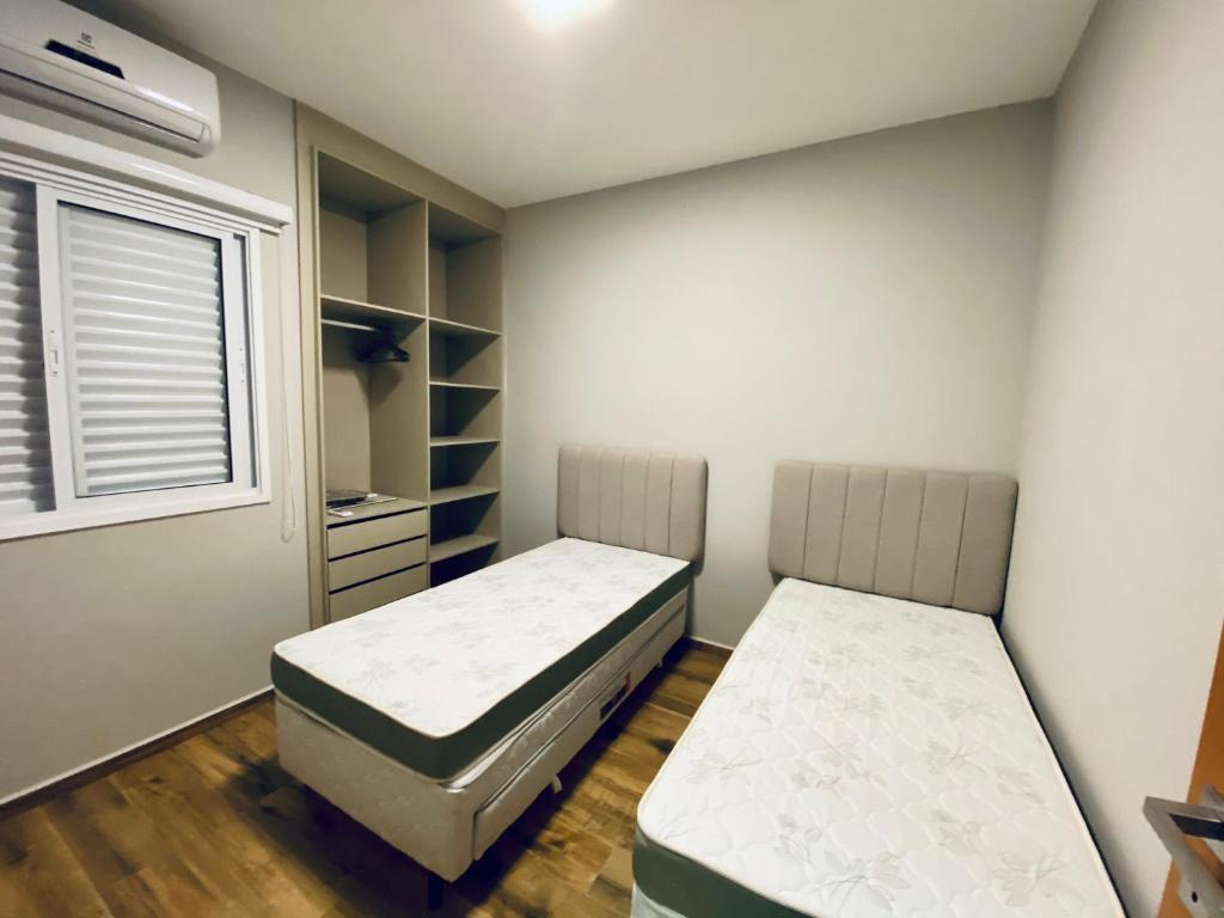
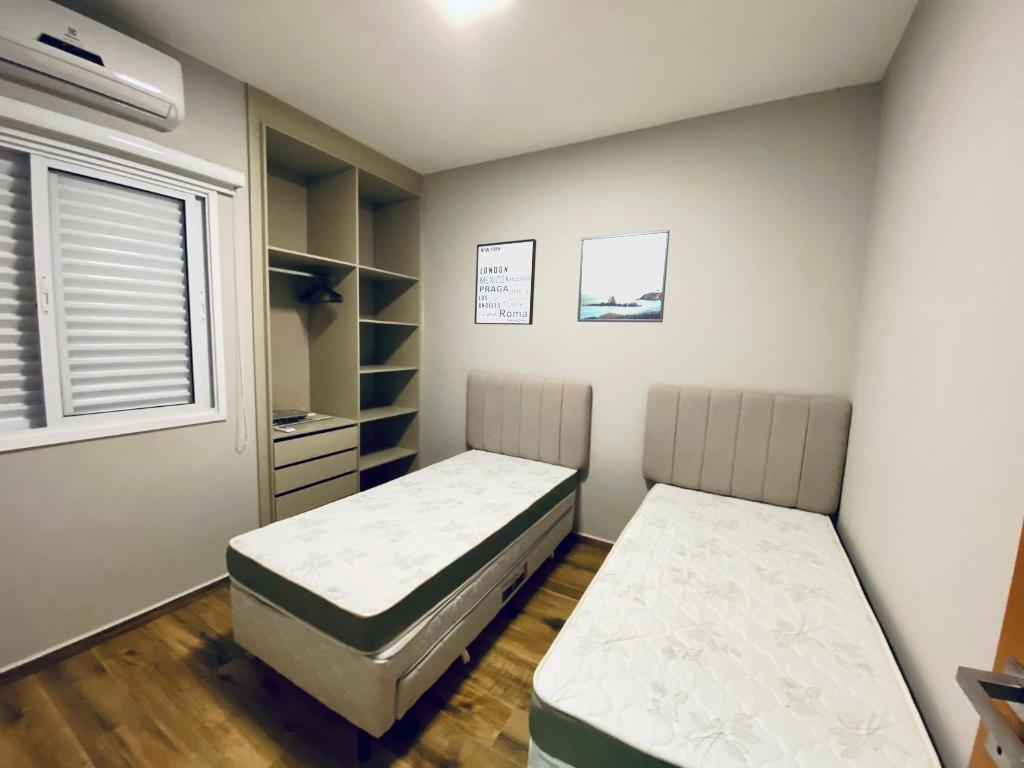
+ wall art (504, 283)
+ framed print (620, 278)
